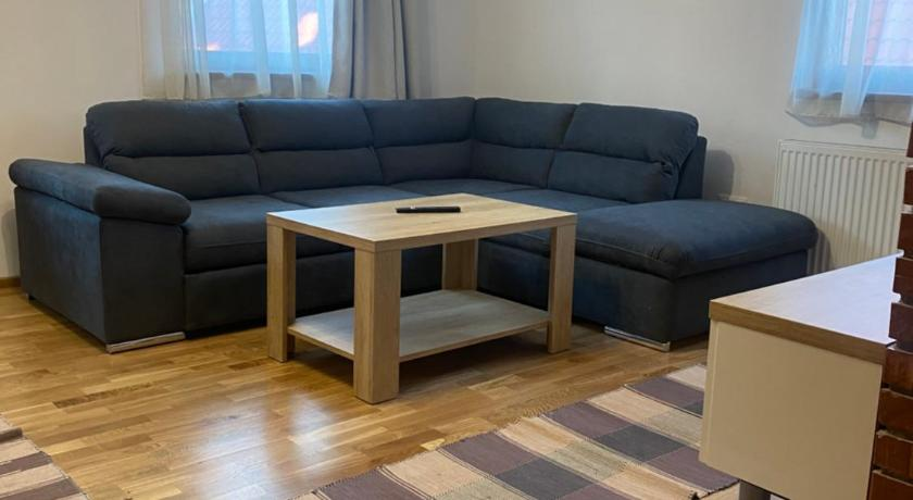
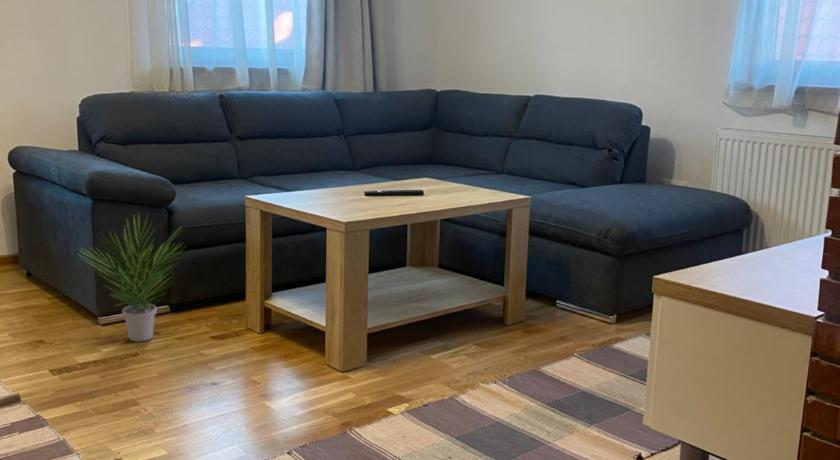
+ potted plant (137, 280)
